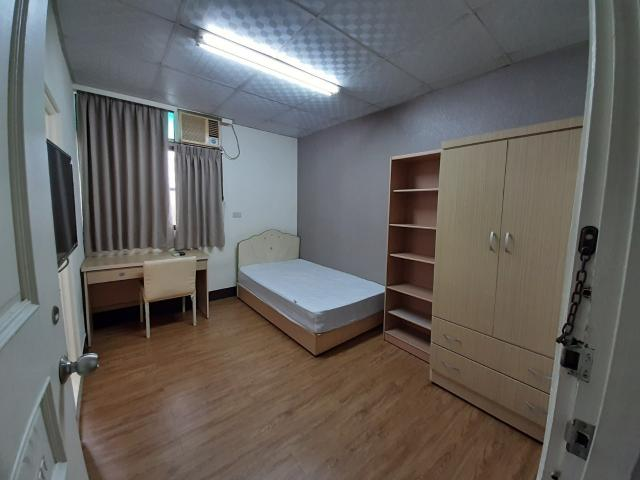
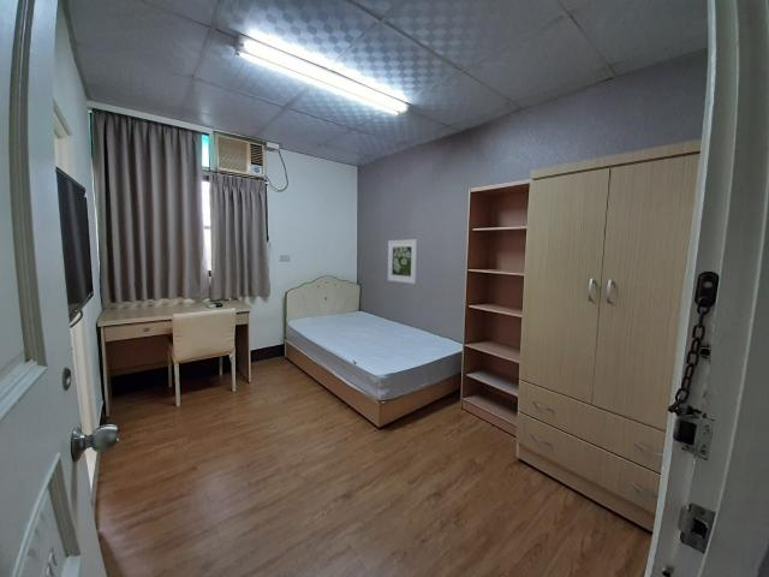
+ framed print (401, 261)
